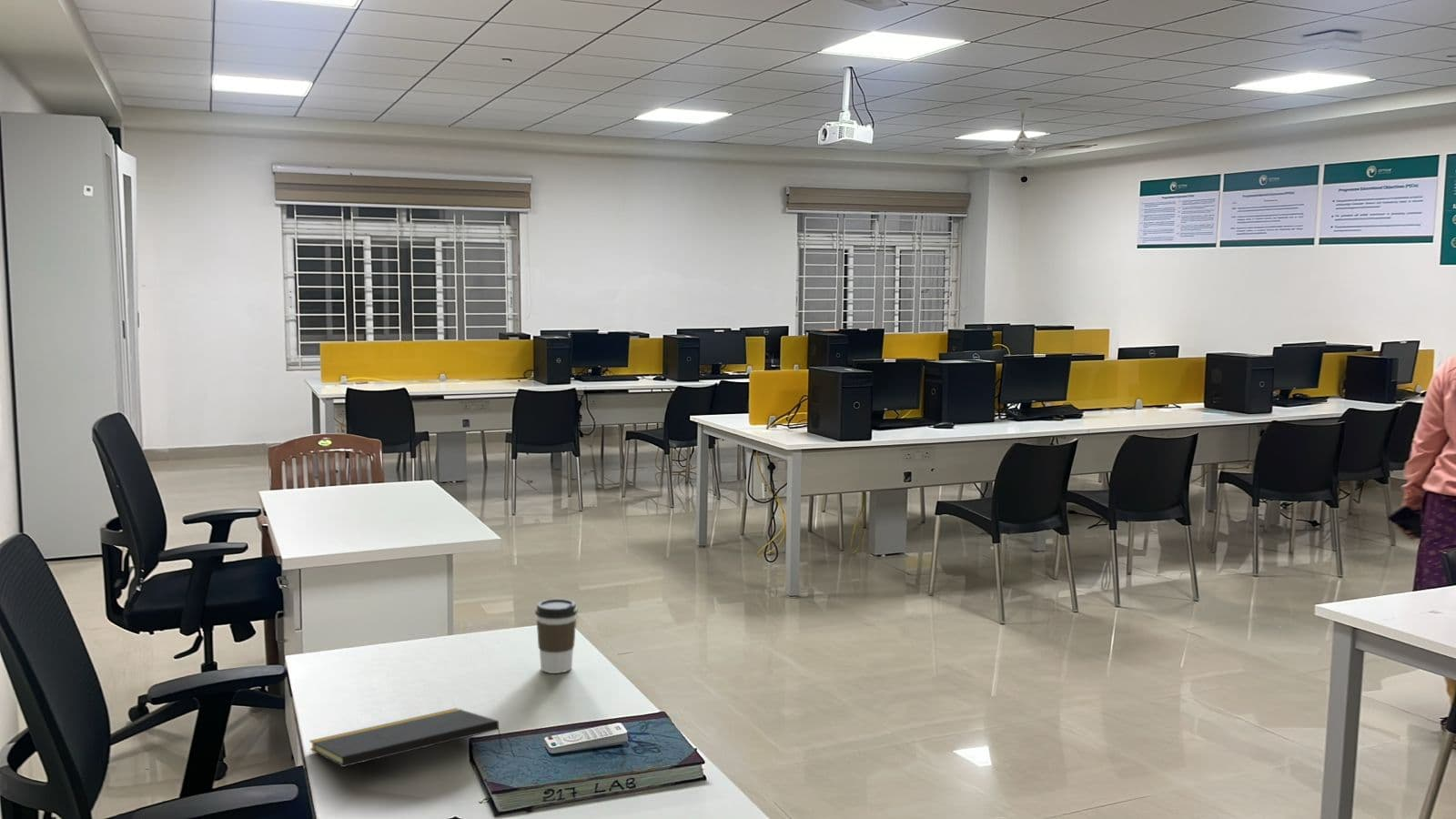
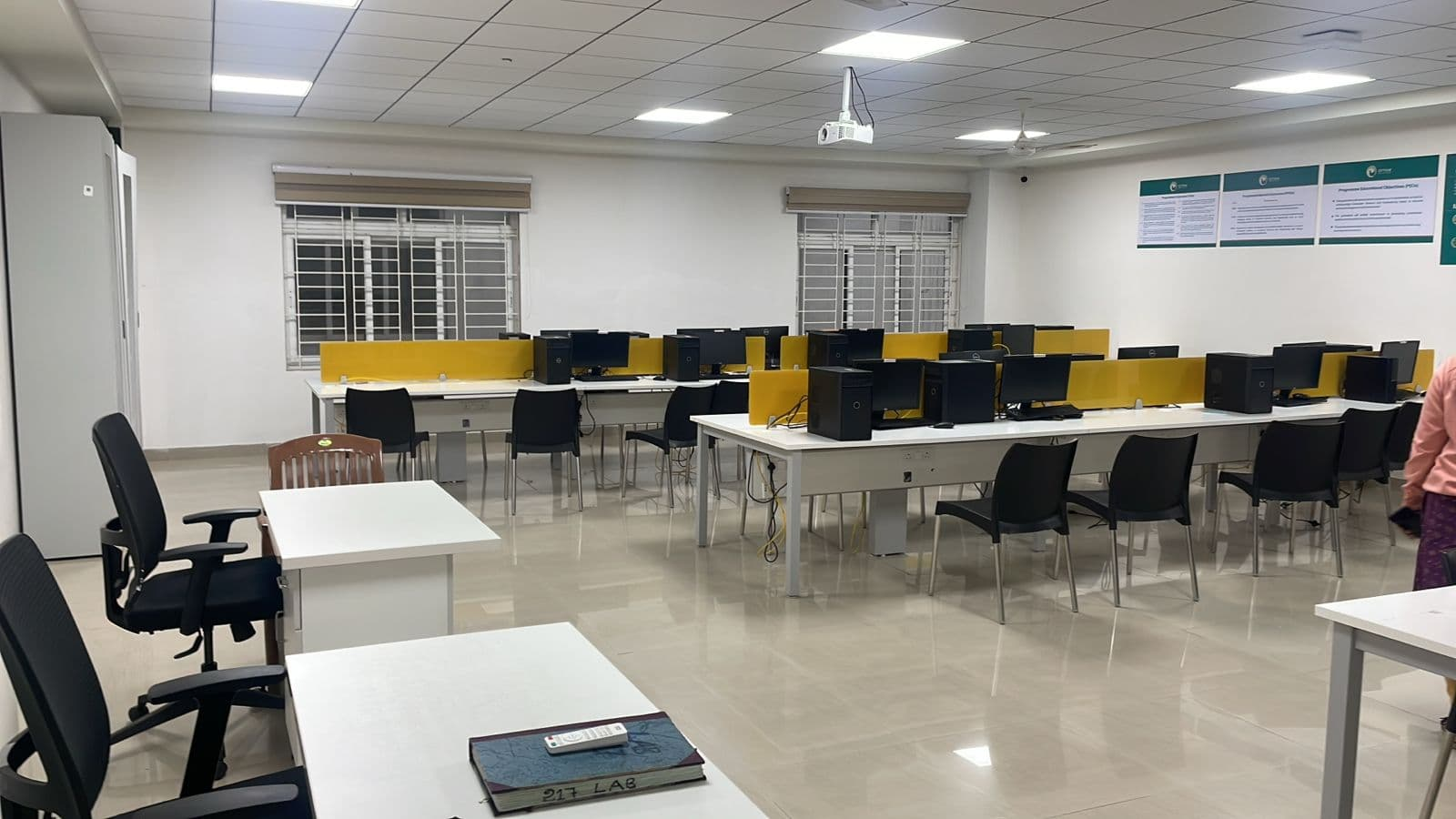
- coffee cup (556, 635)
- notepad (404, 735)
